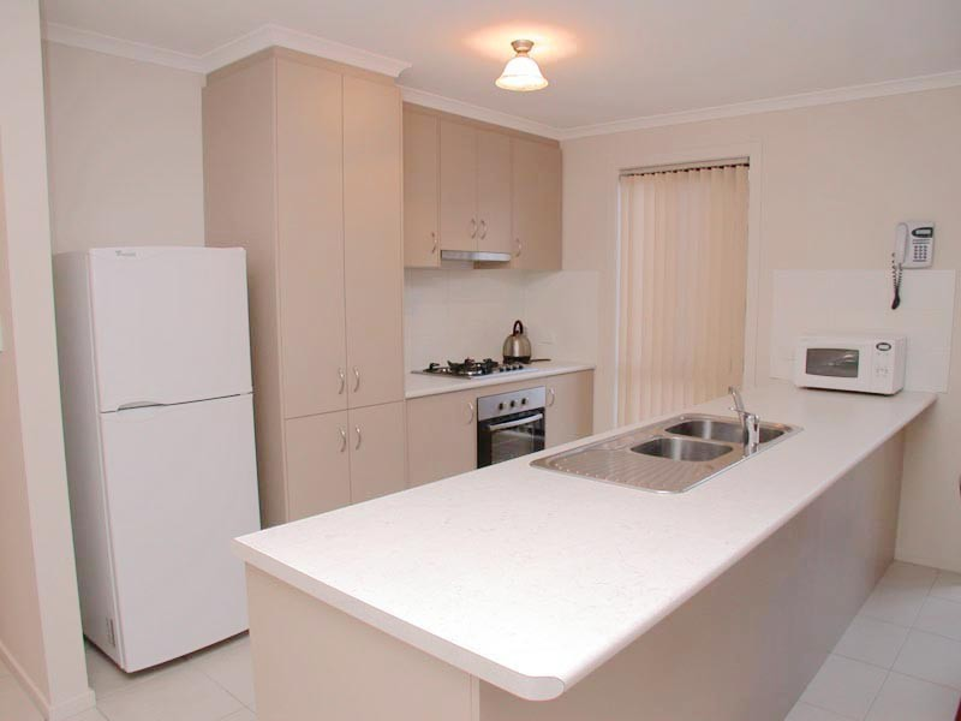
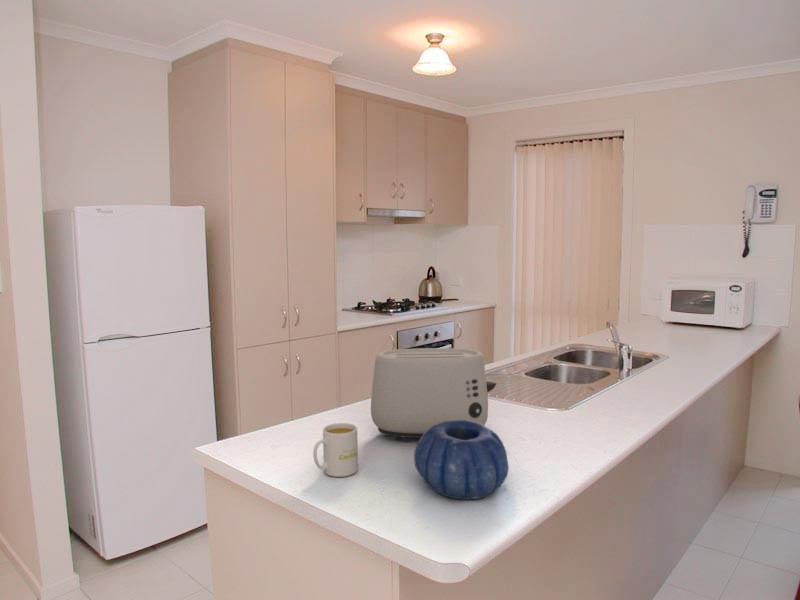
+ toaster (431, 394)
+ mug (334, 451)
+ decorative bowl (461, 456)
